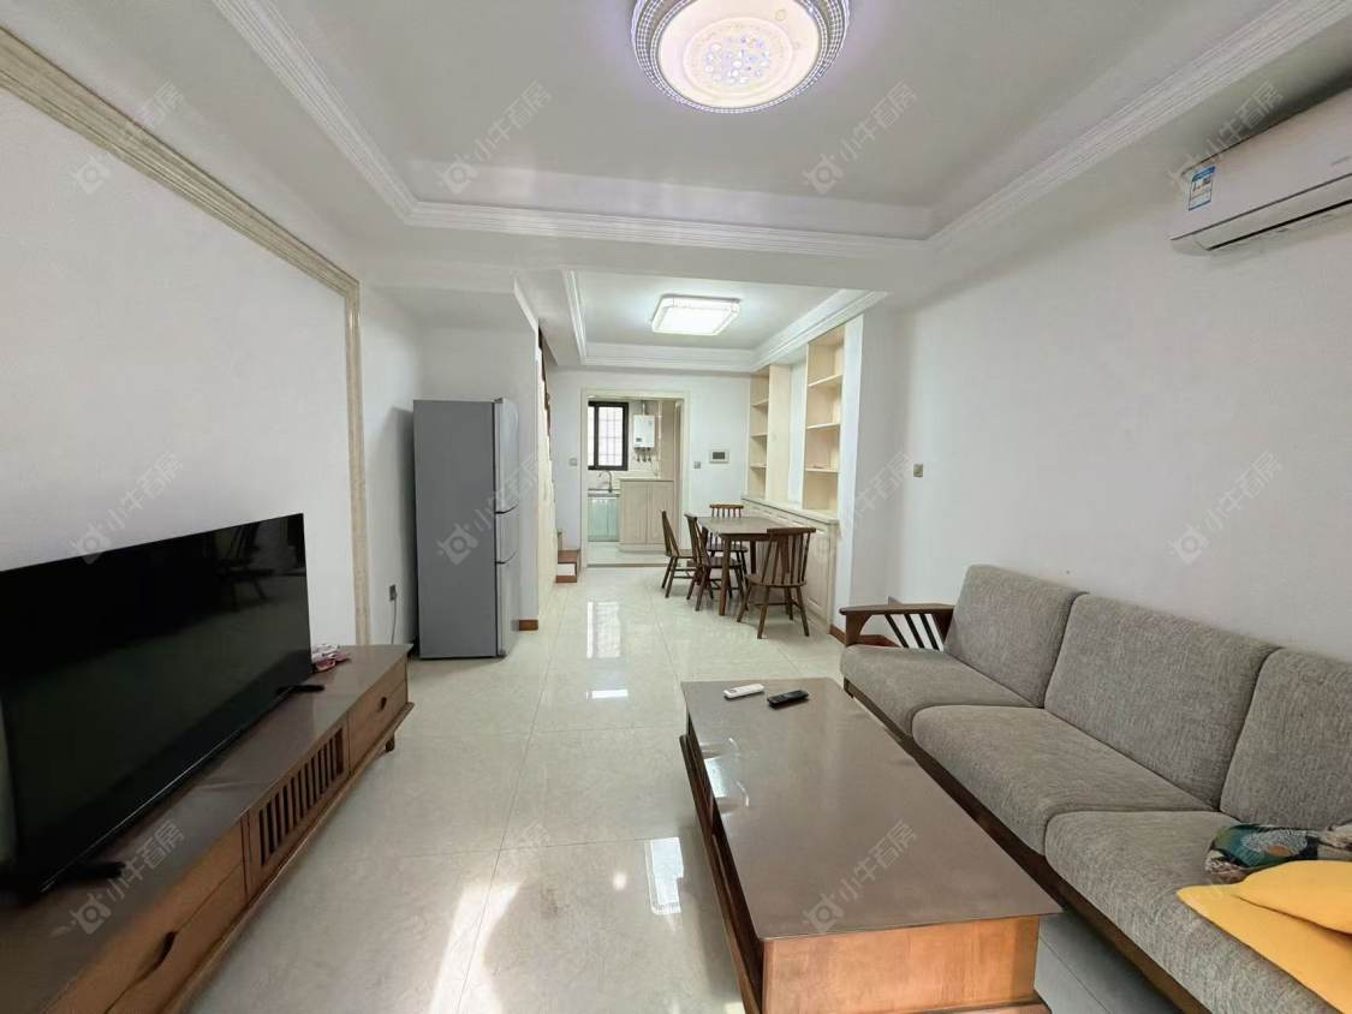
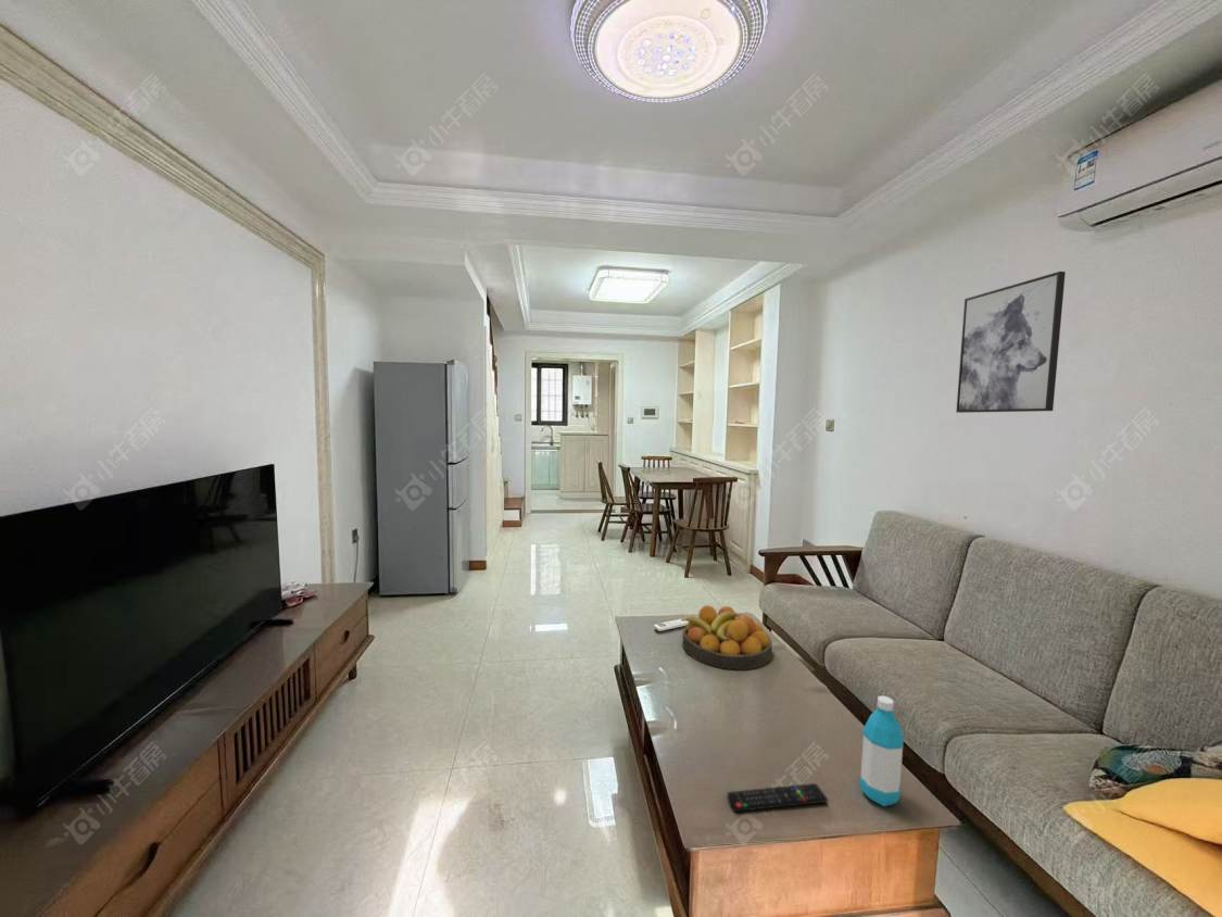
+ wall art (1005, 350)
+ remote control (776, 797)
+ water bottle (882, 748)
+ fruit bowl (727, 629)
